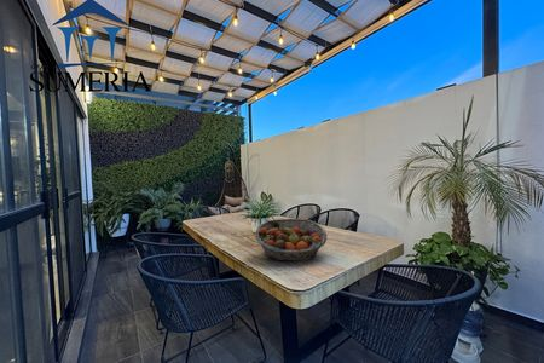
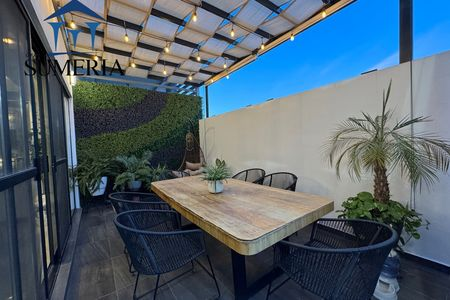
- fruit basket (290, 238)
